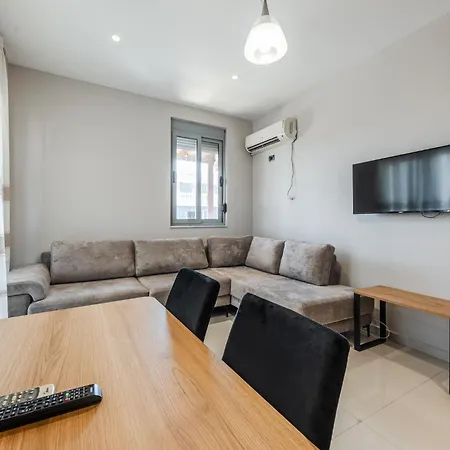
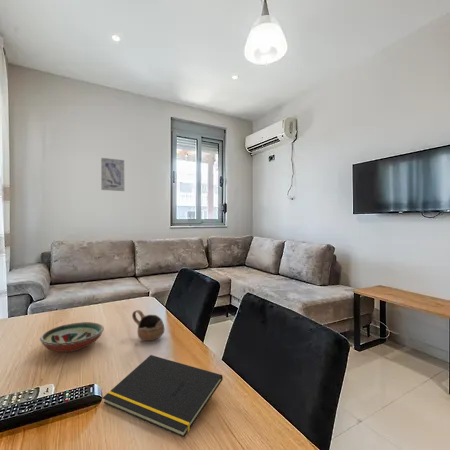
+ wall art (113, 174)
+ cup (149, 324)
+ notepad (164, 388)
+ decorative bowl (73, 338)
